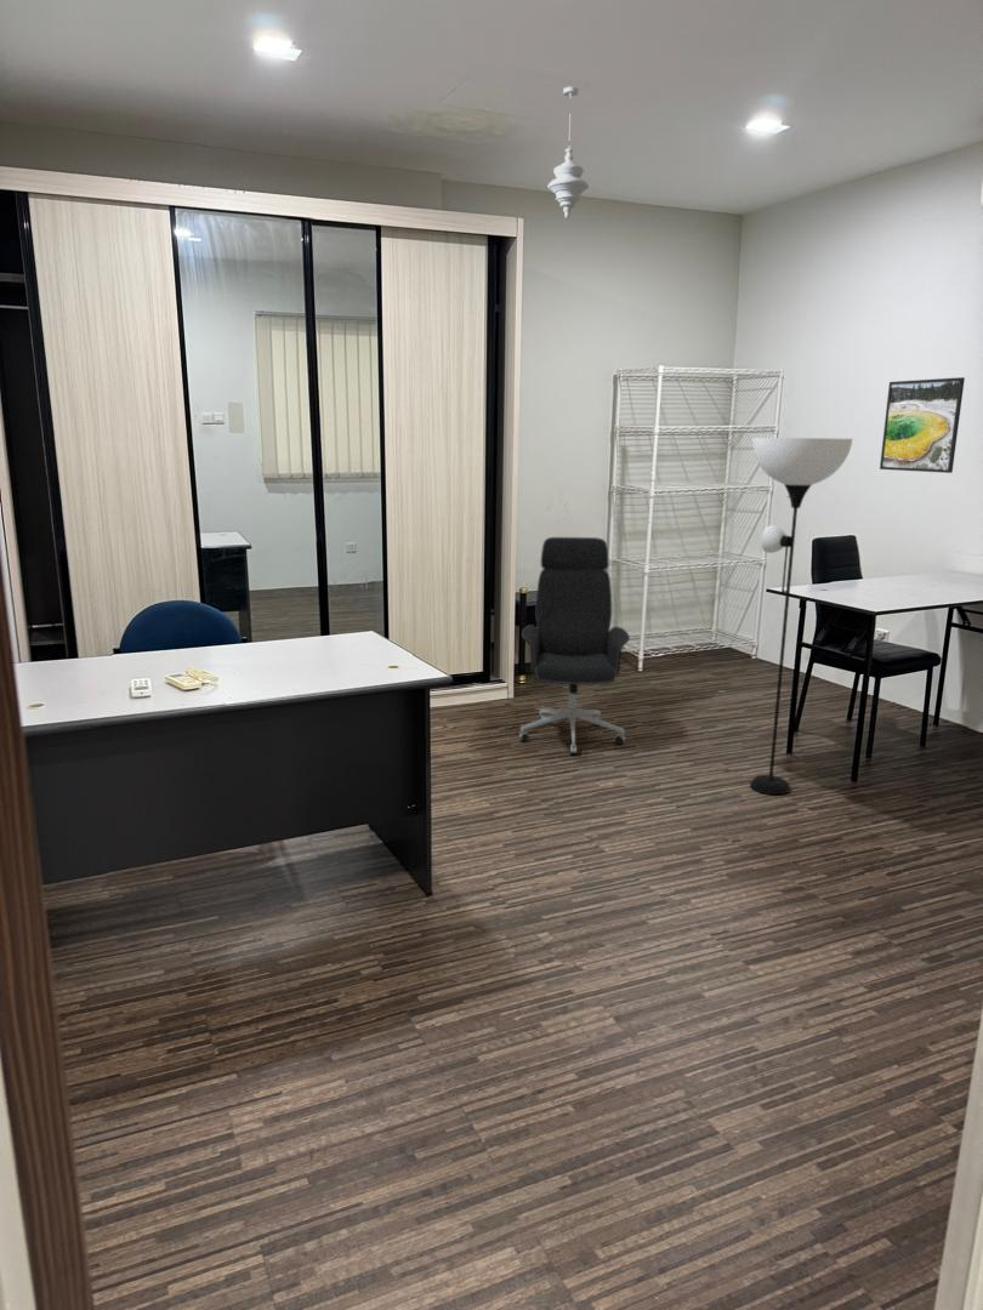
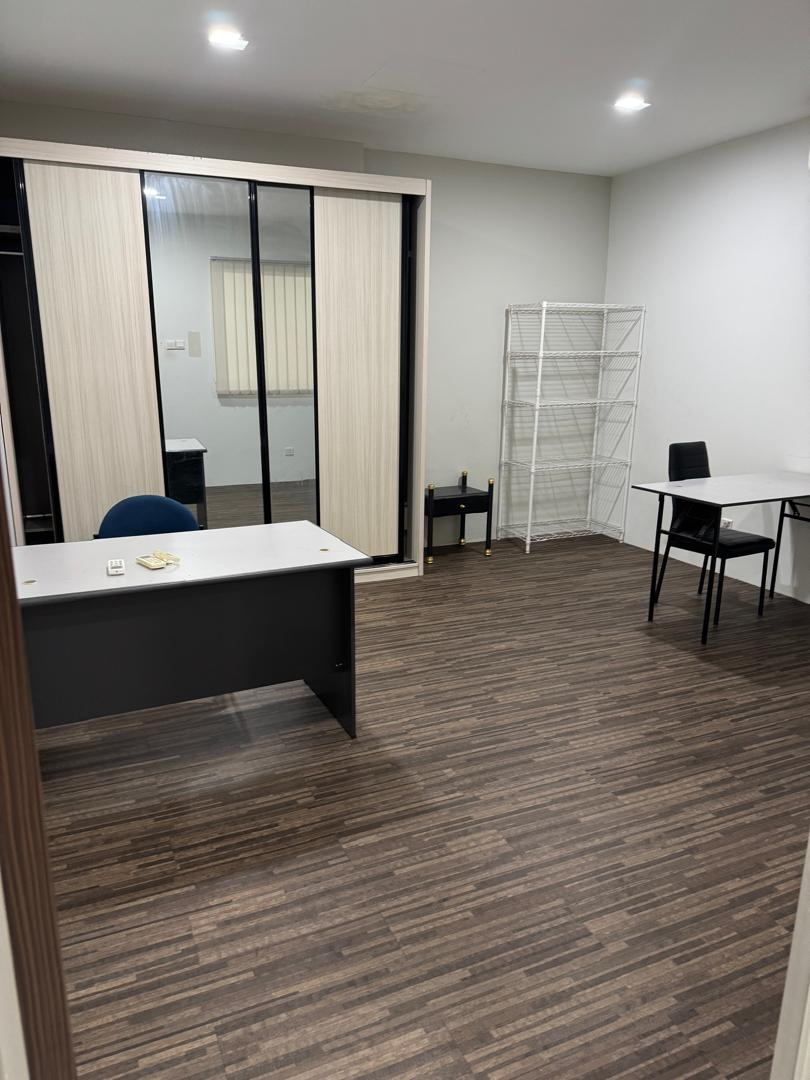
- office chair (574, 640)
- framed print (919, 426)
- floor lamp (785, 621)
- pendant light (568, 154)
